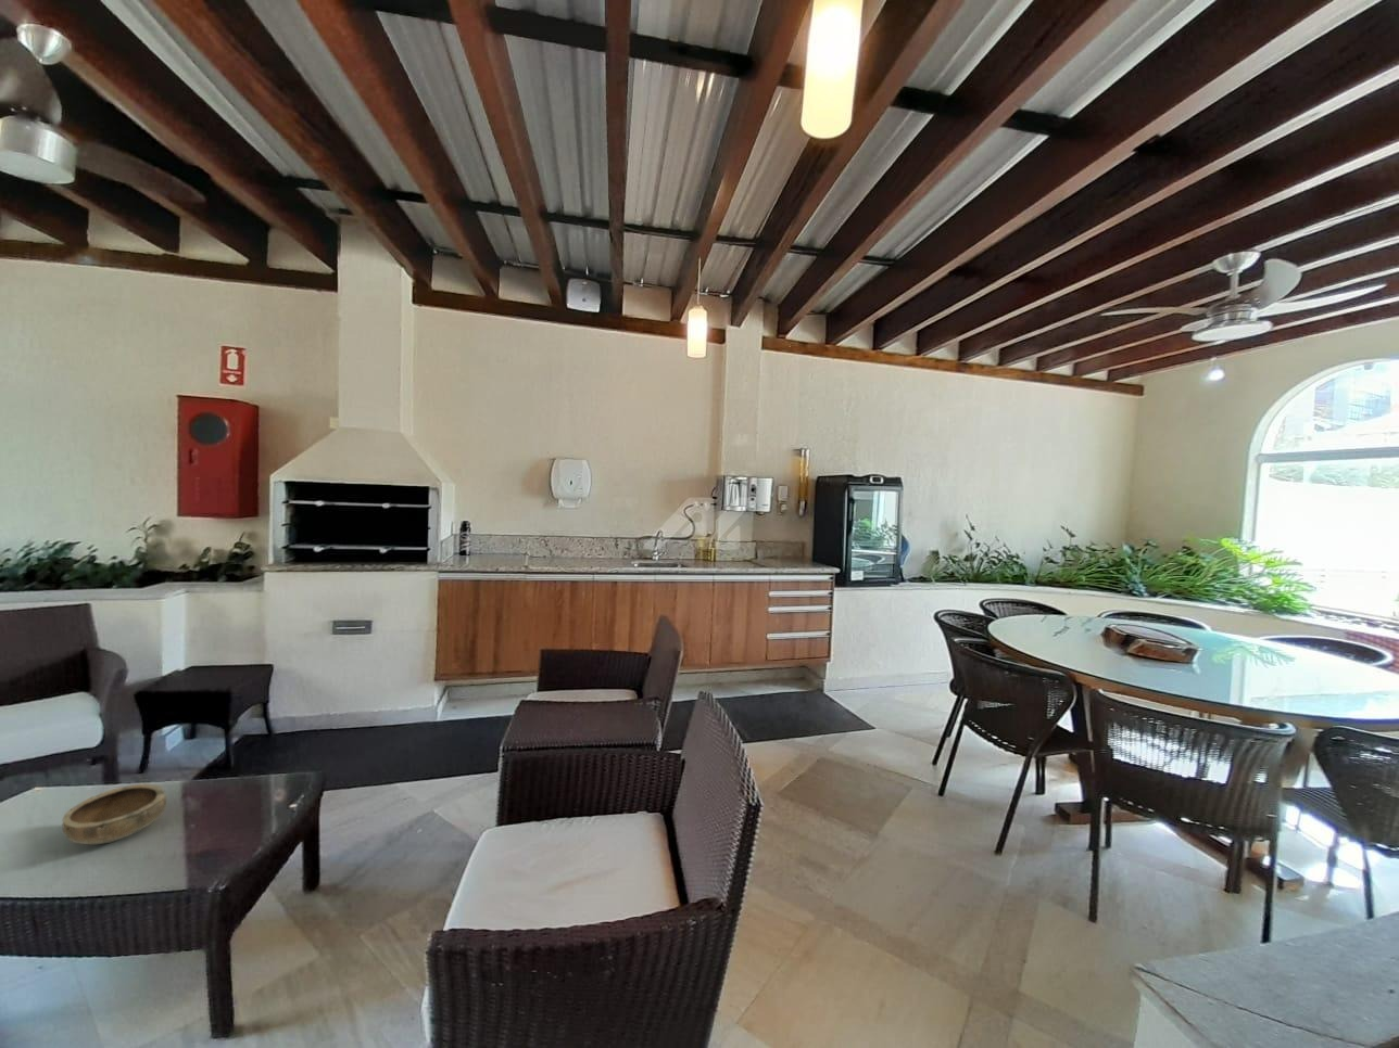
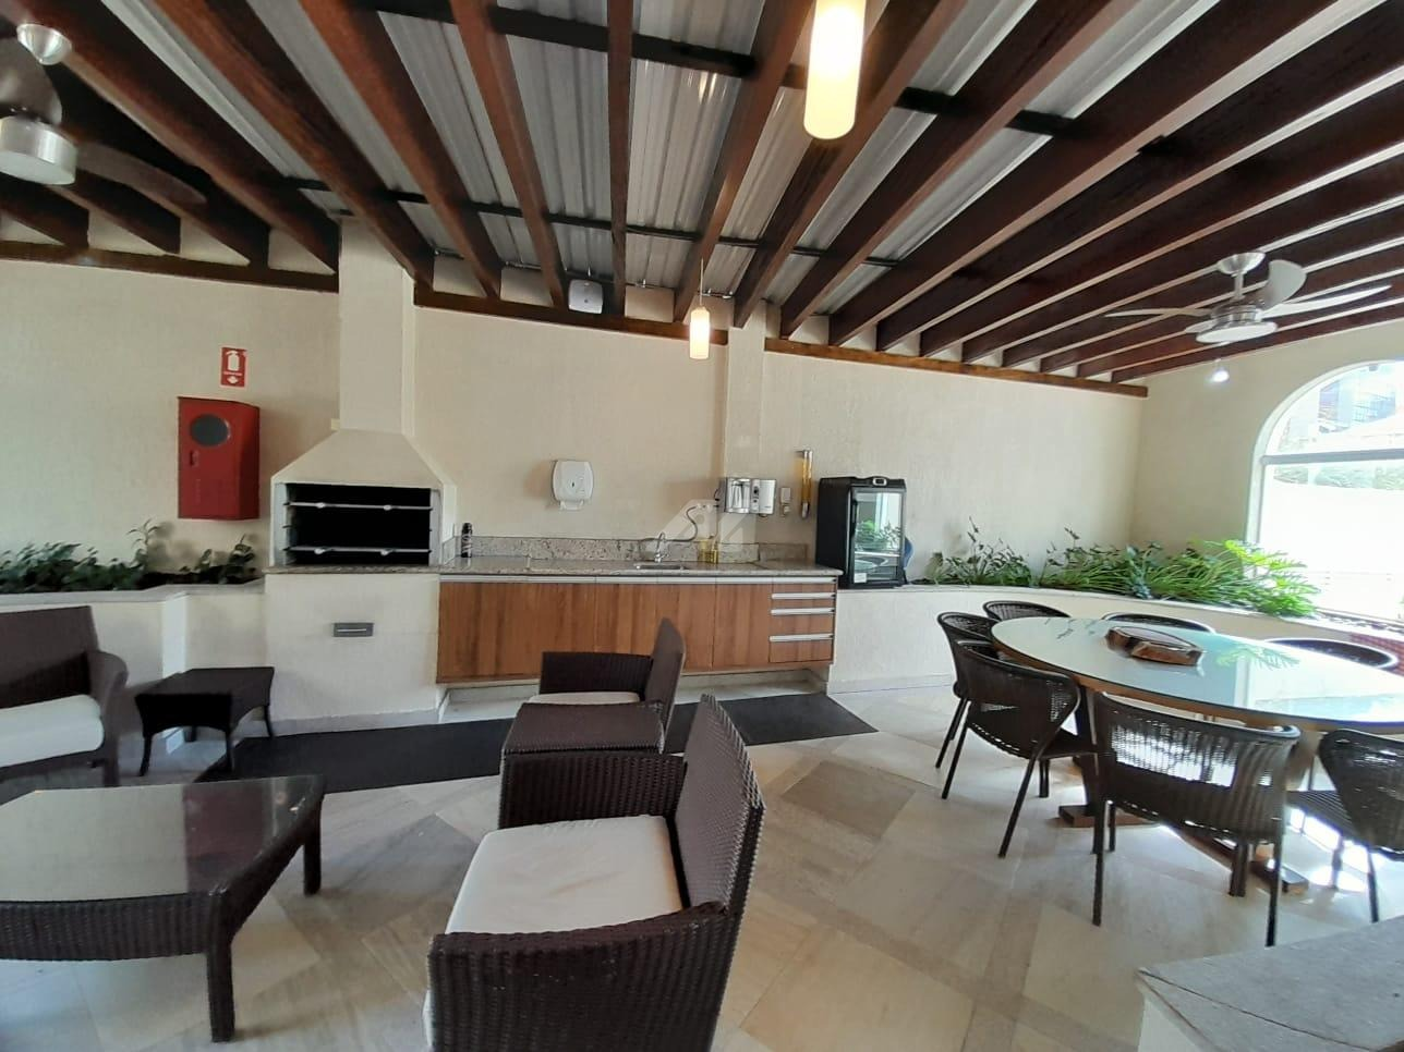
- bowl (115, 819)
